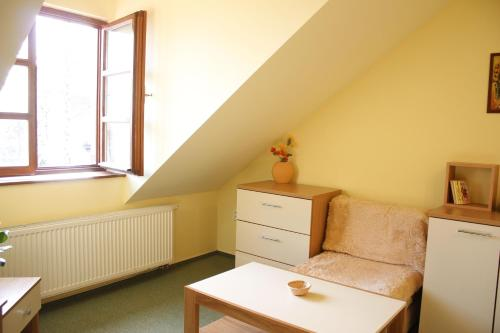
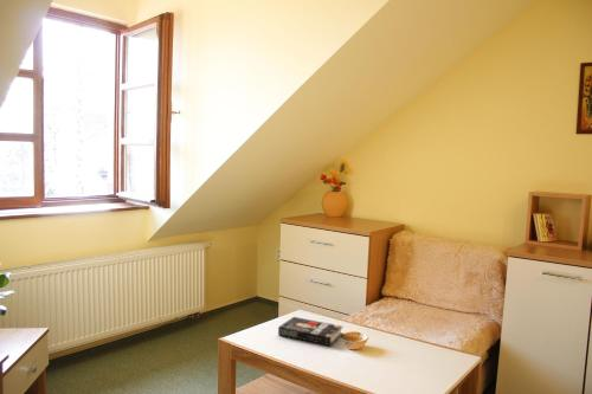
+ book (310, 330)
